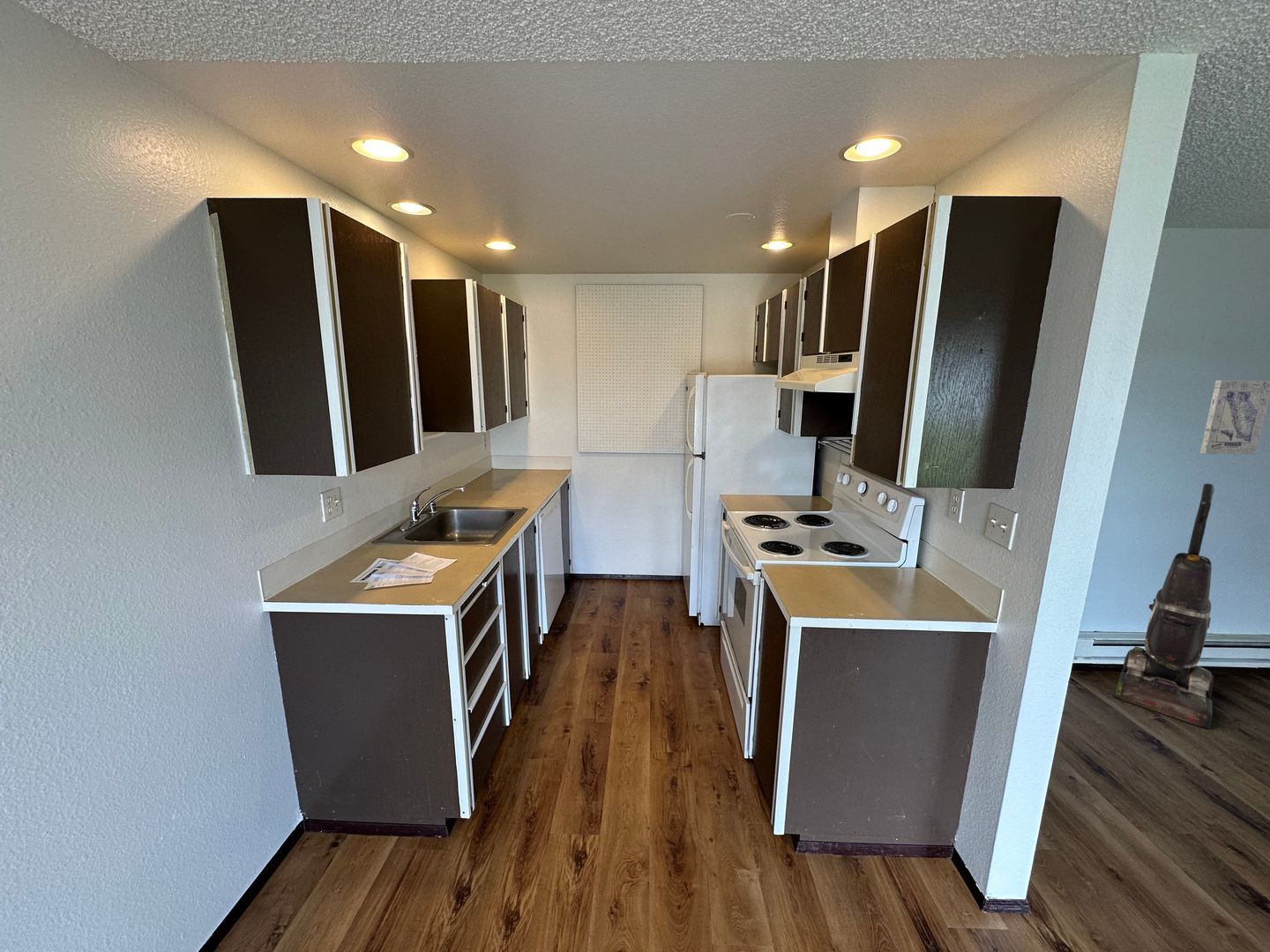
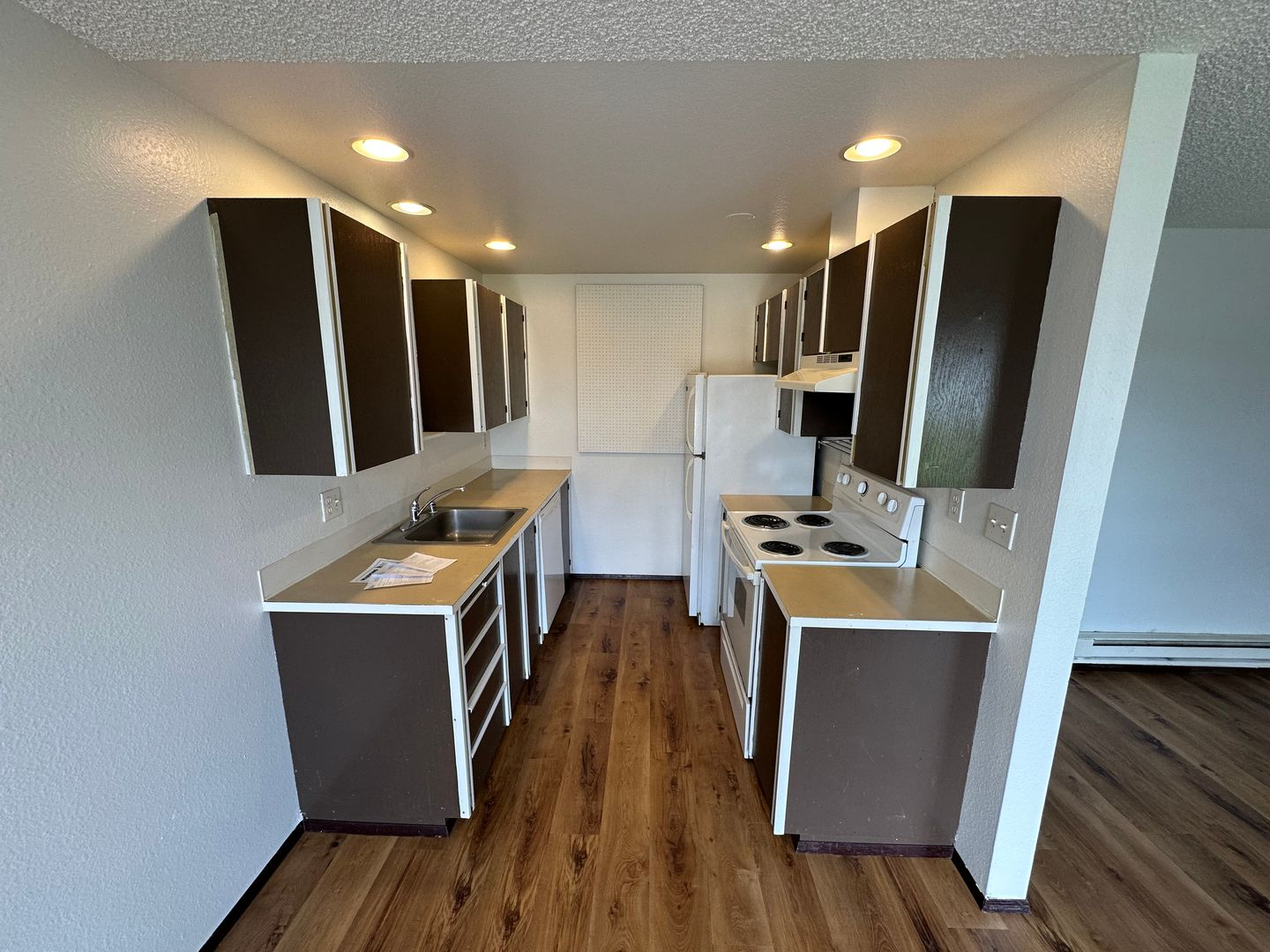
- vacuum cleaner (1184, 597)
- wall art (1236, 417)
